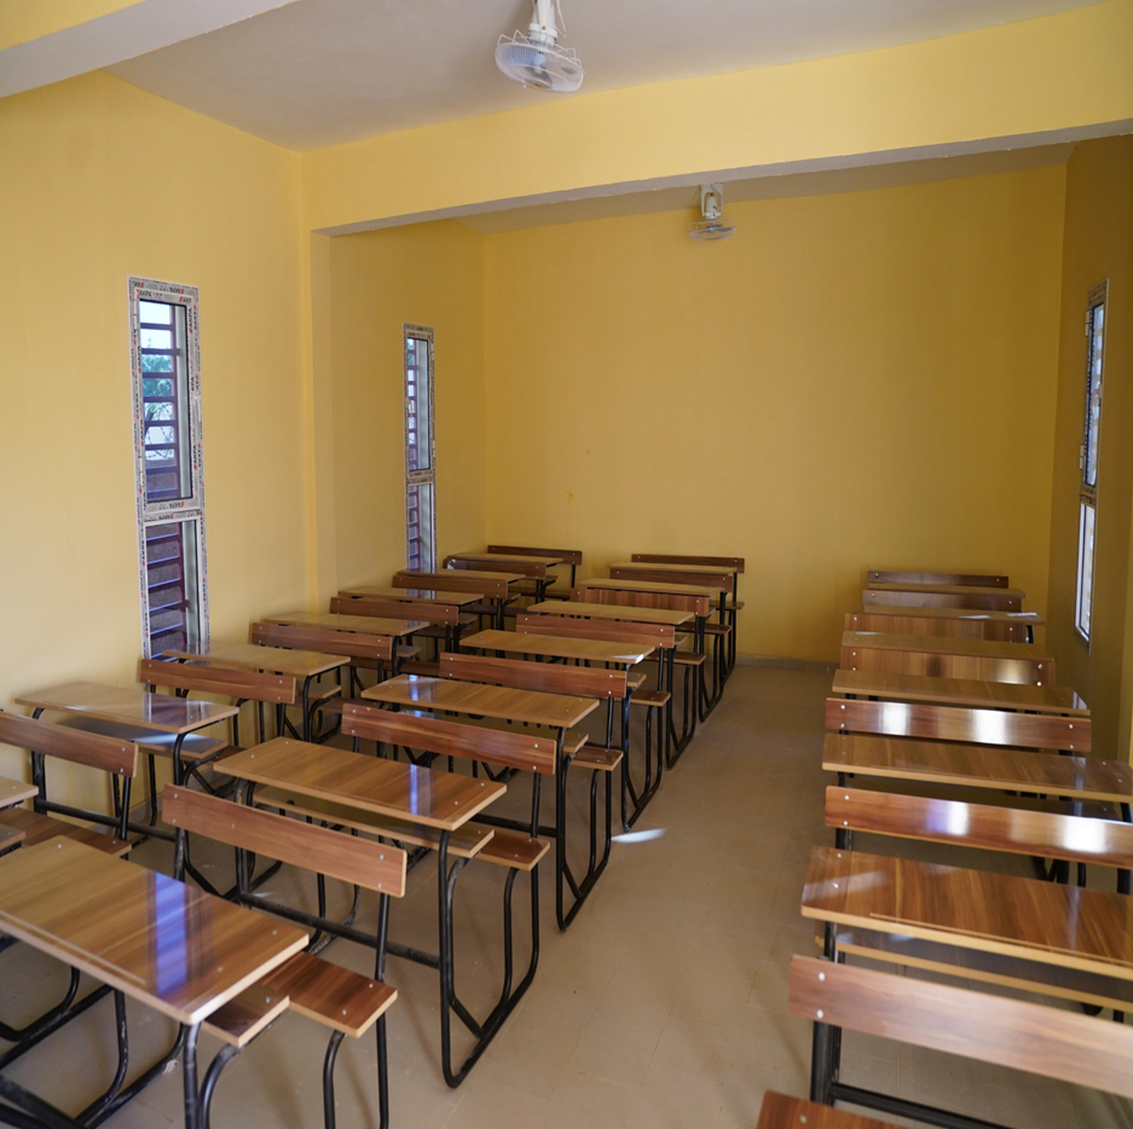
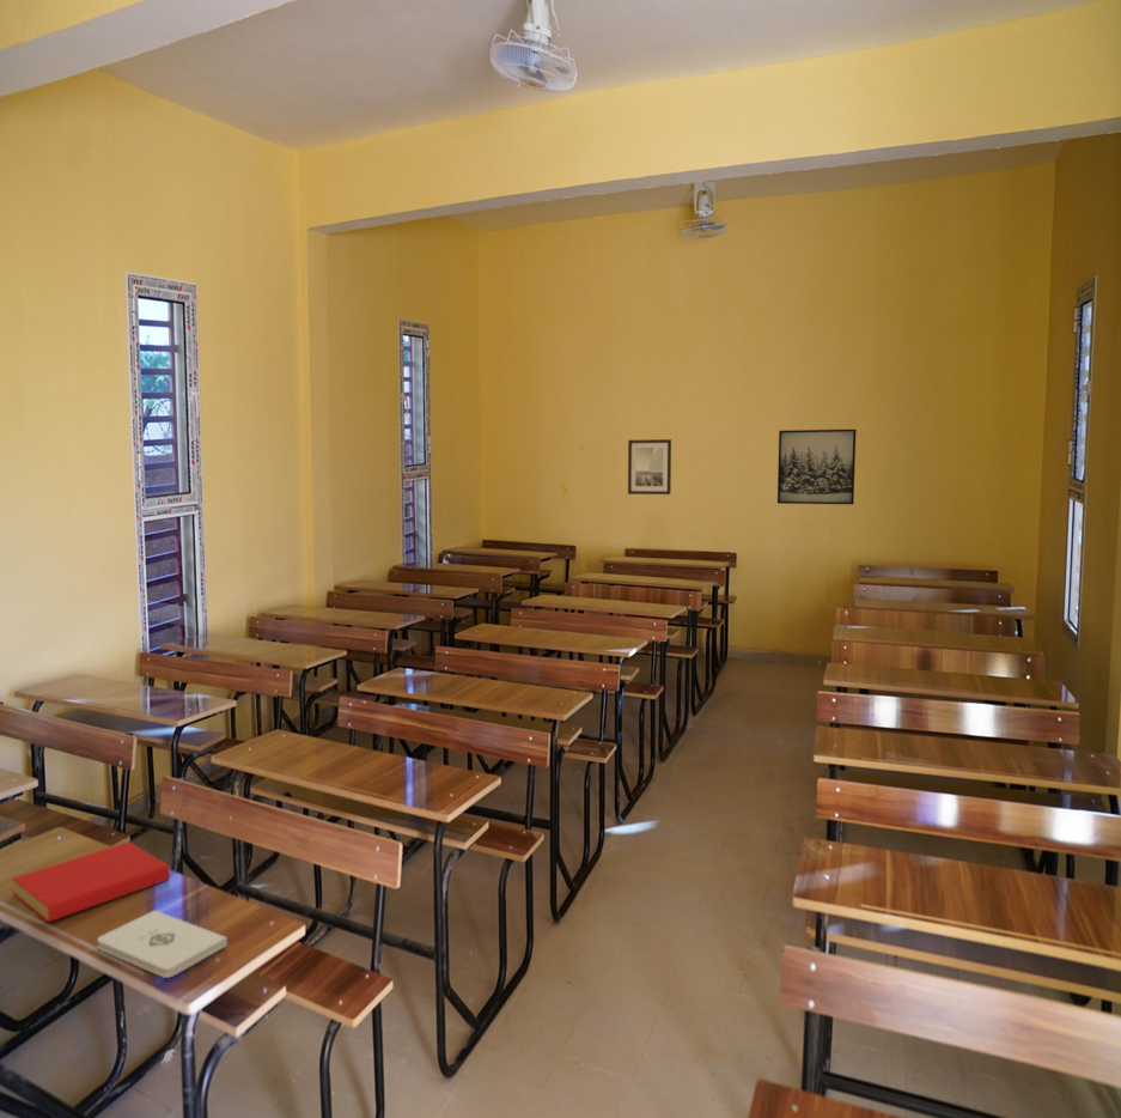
+ notepad (160, 942)
+ wall art (648, 467)
+ book (92, 879)
+ wall art (816, 467)
